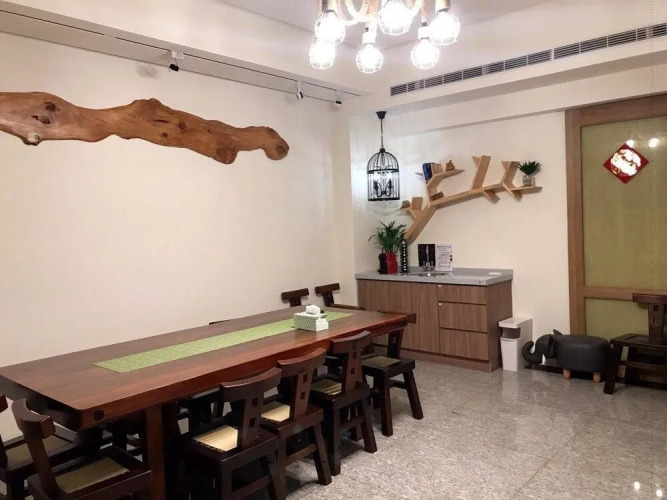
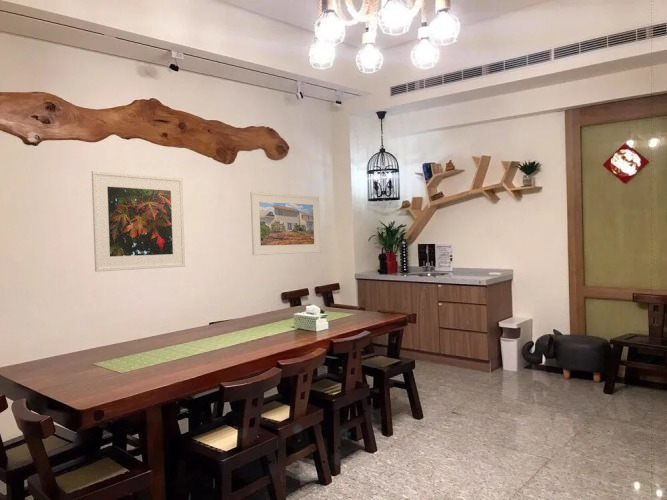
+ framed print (141, 222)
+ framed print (287, 224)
